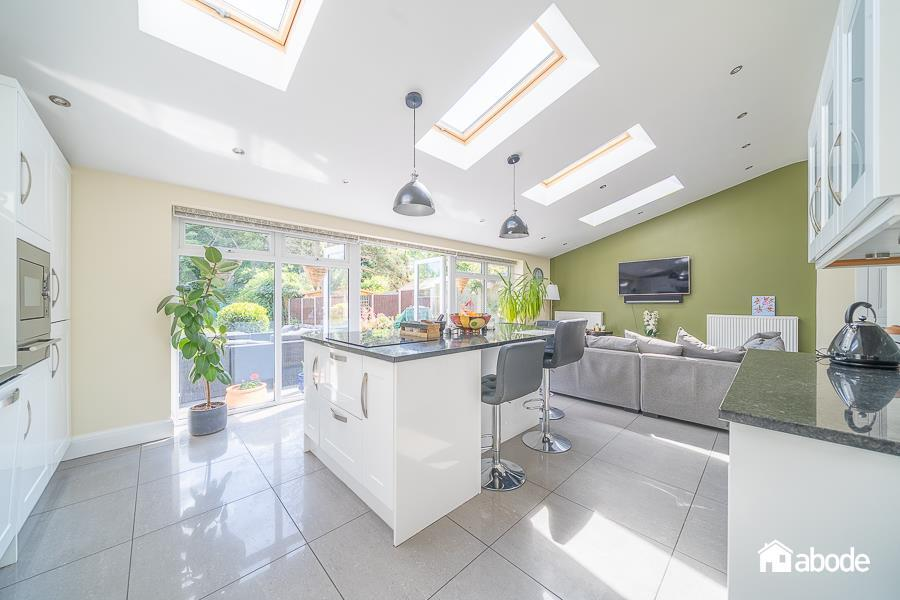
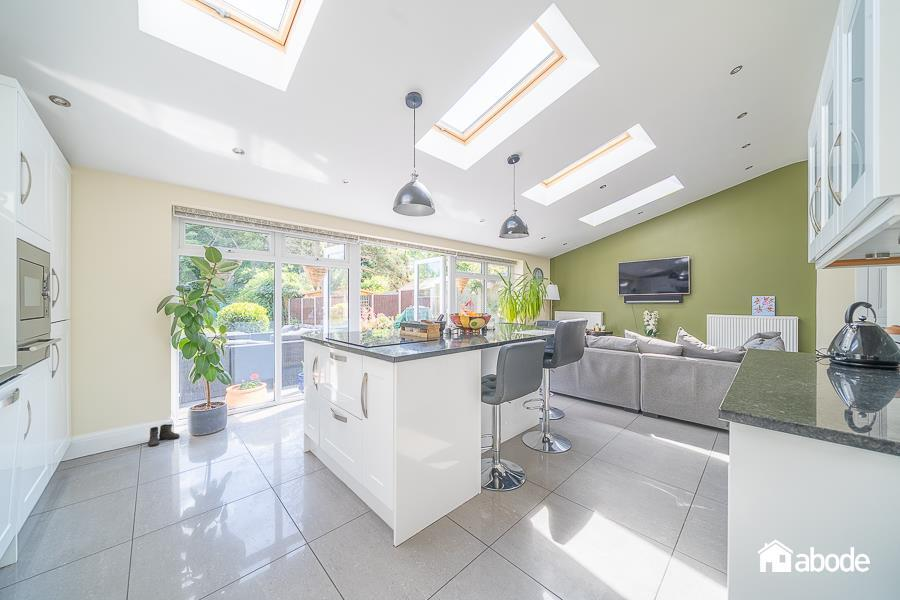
+ boots (161, 434)
